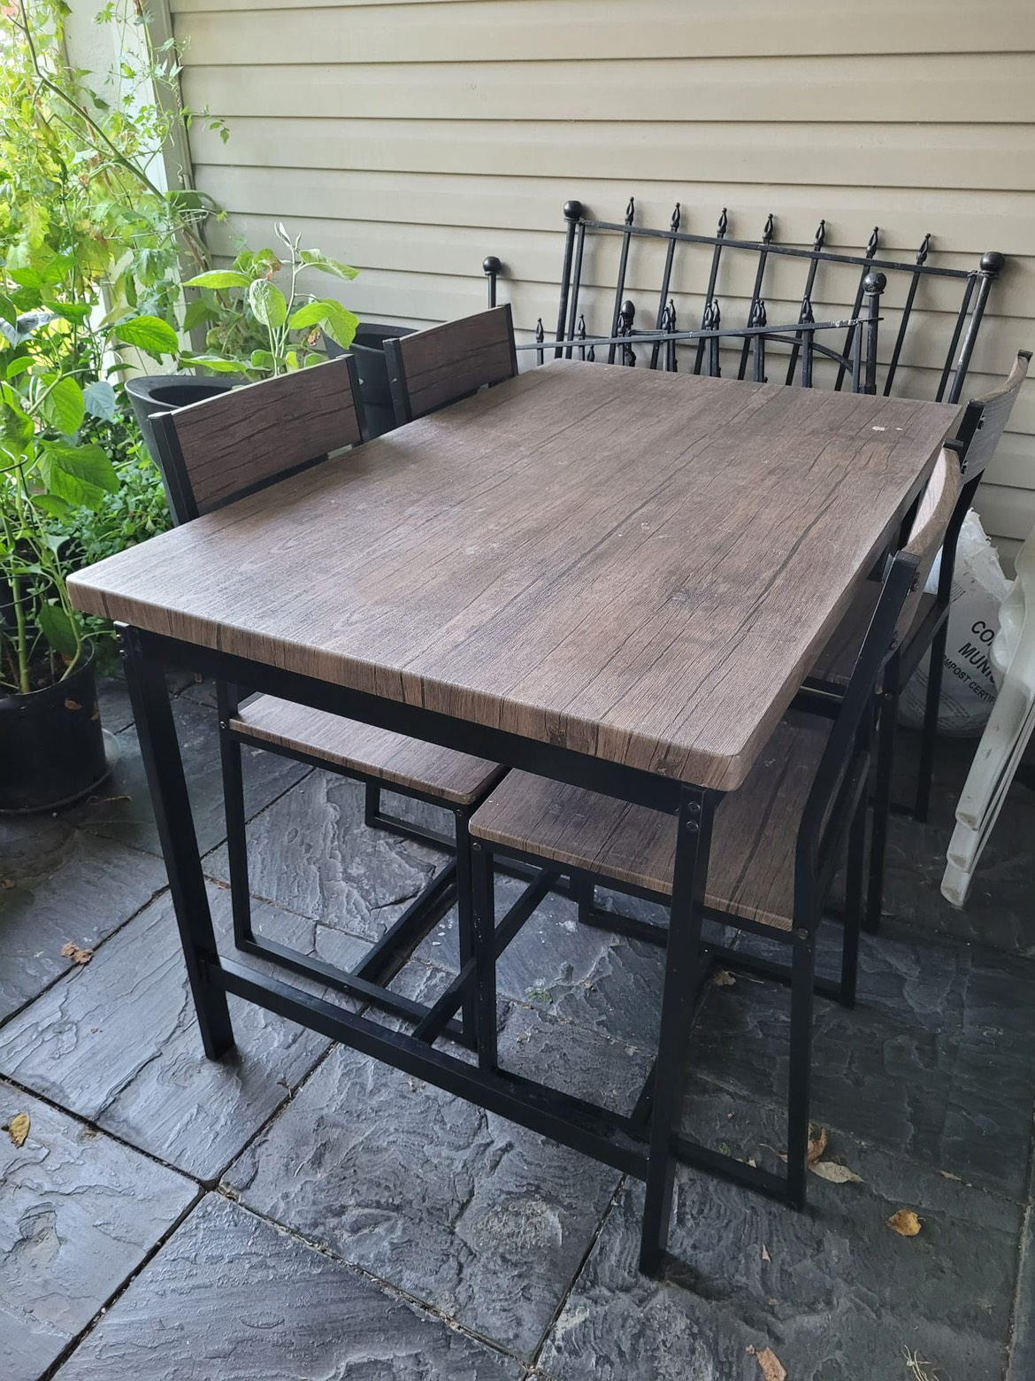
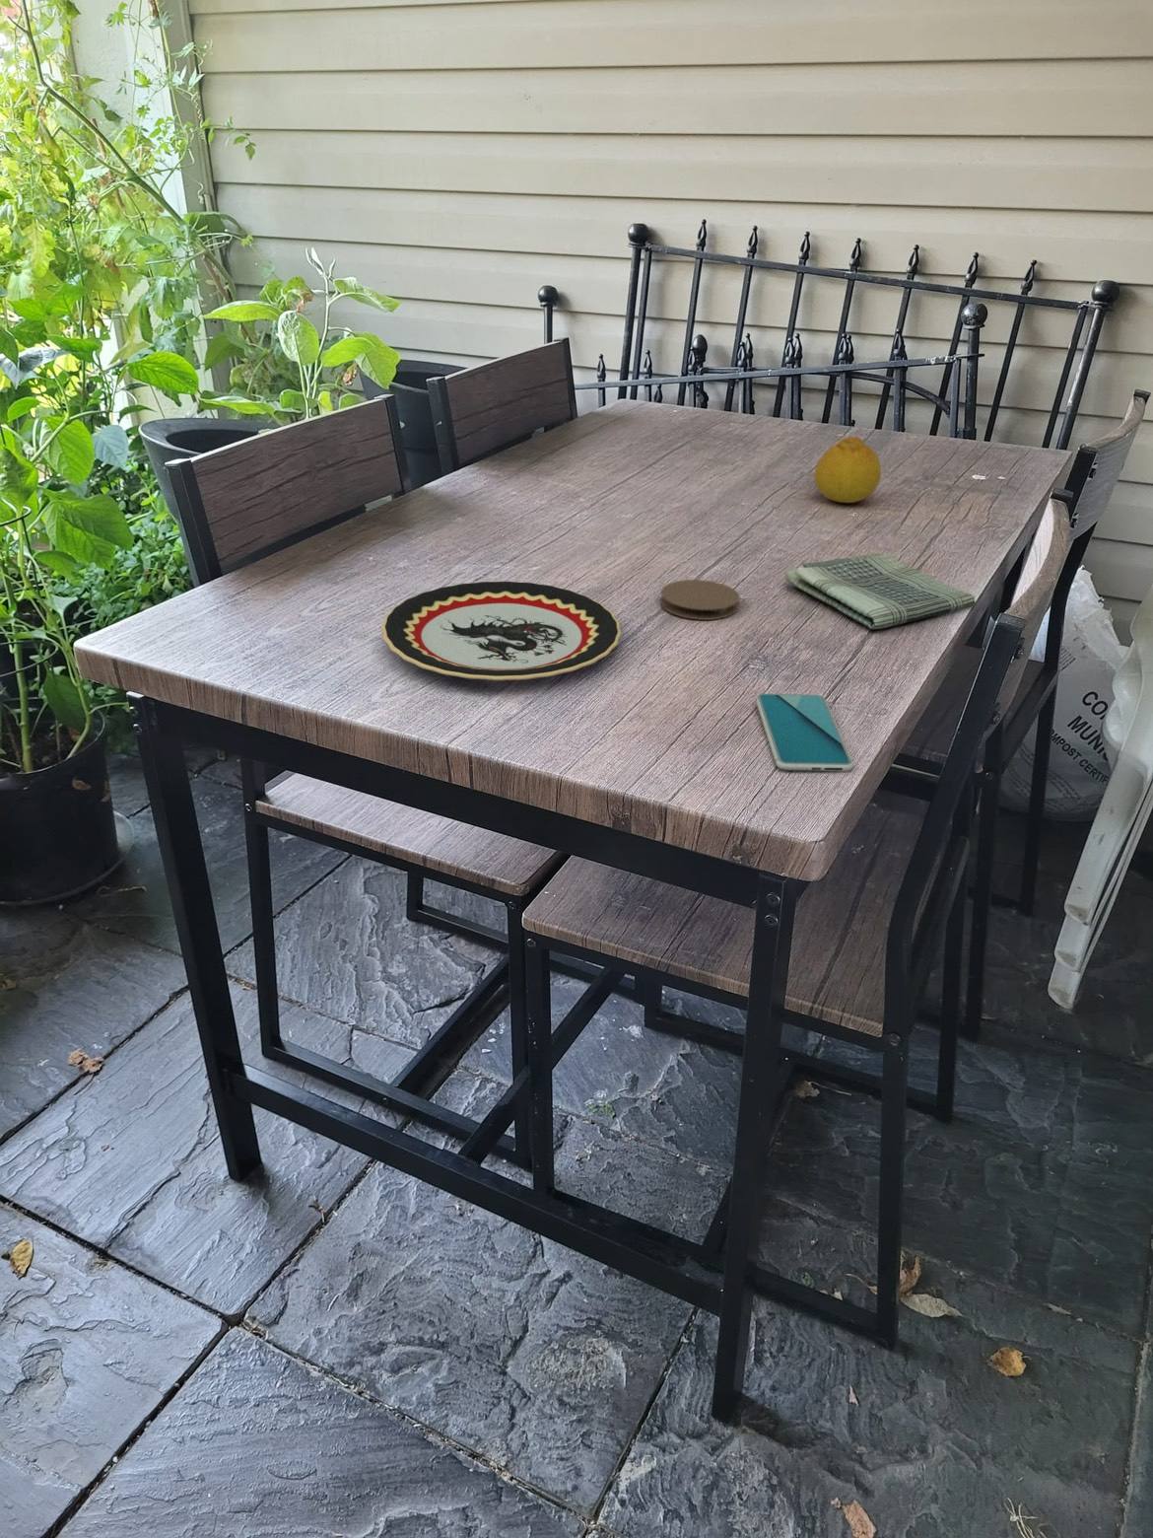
+ coaster (700, 598)
+ smartphone (802, 730)
+ dish towel (877, 585)
+ plate (501, 633)
+ fruit (848, 470)
